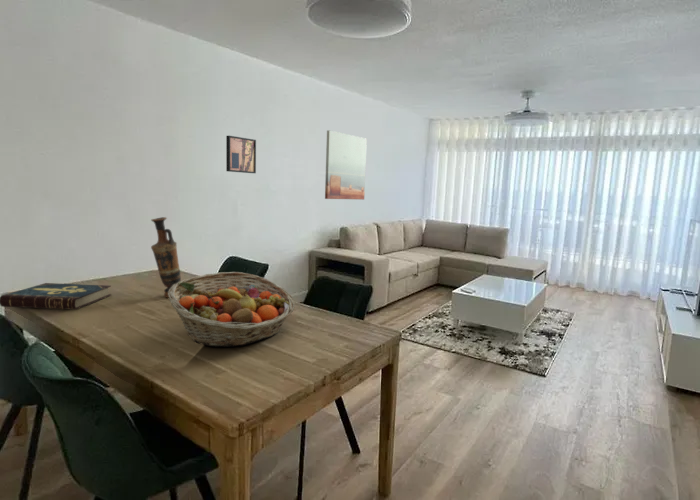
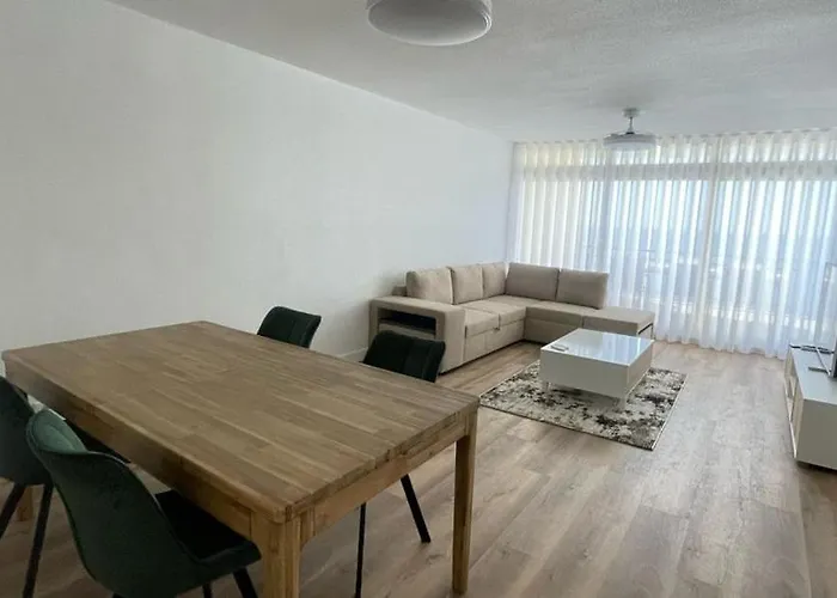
- book (59, 295)
- wall art (346, 167)
- vase (166, 257)
- wall art (241, 155)
- fruit basket (234, 306)
